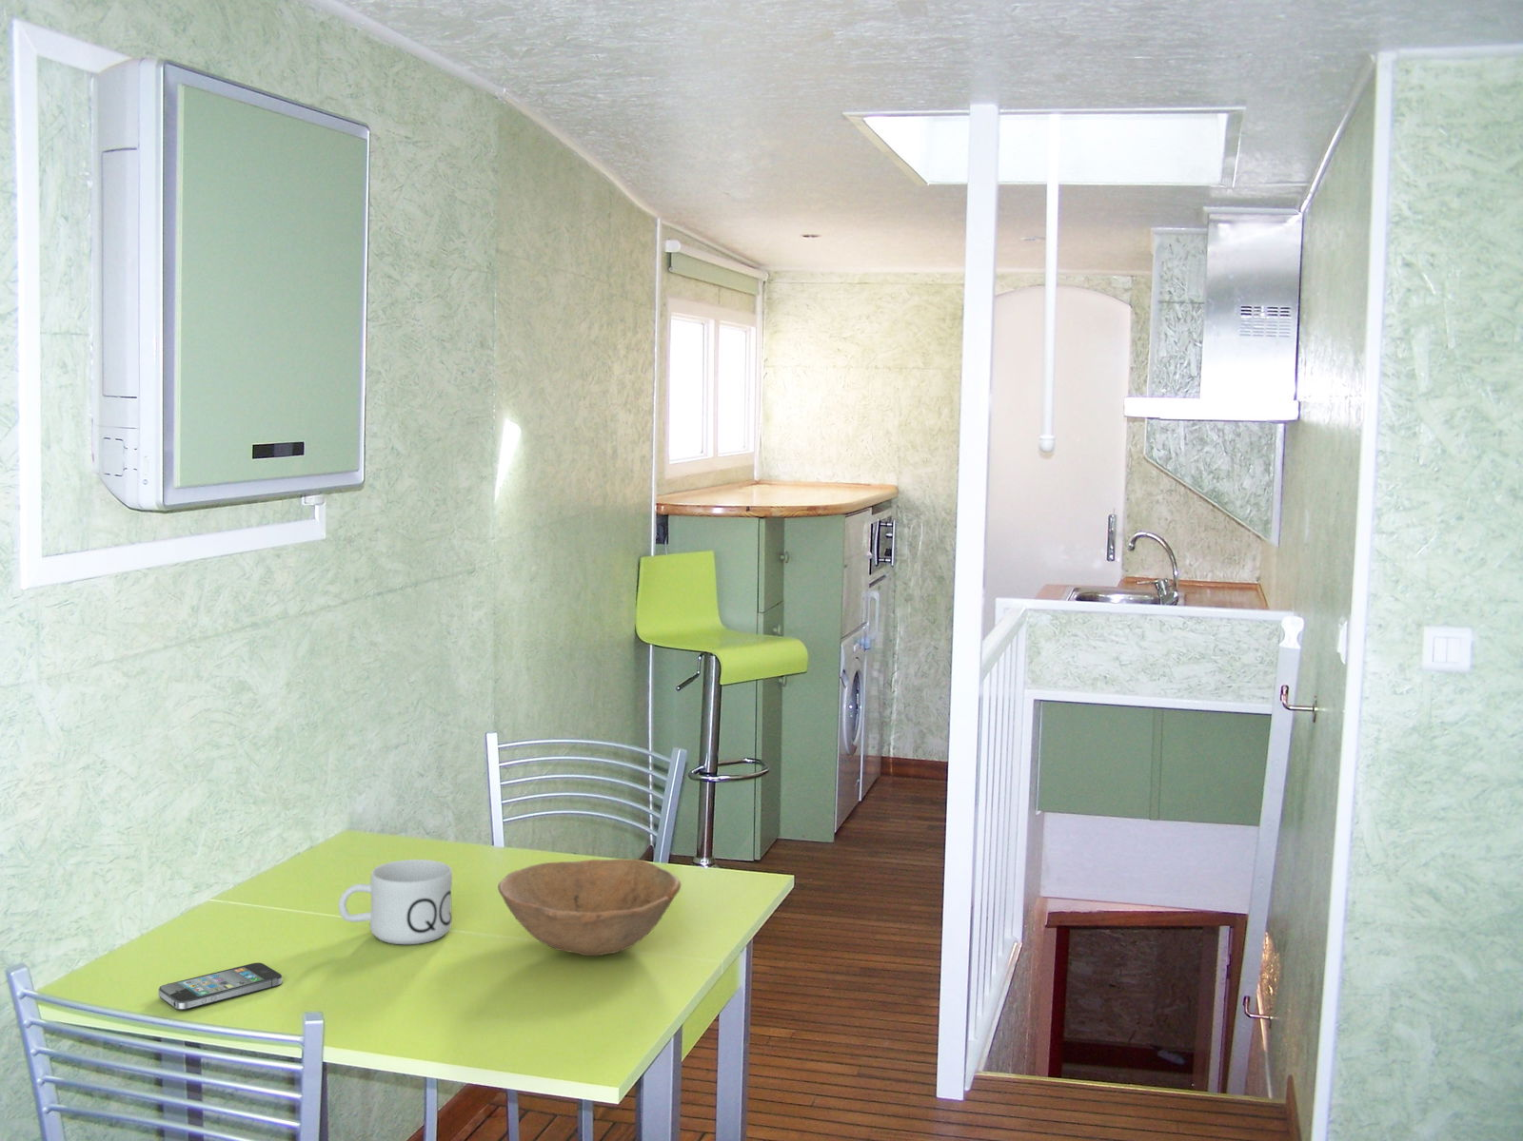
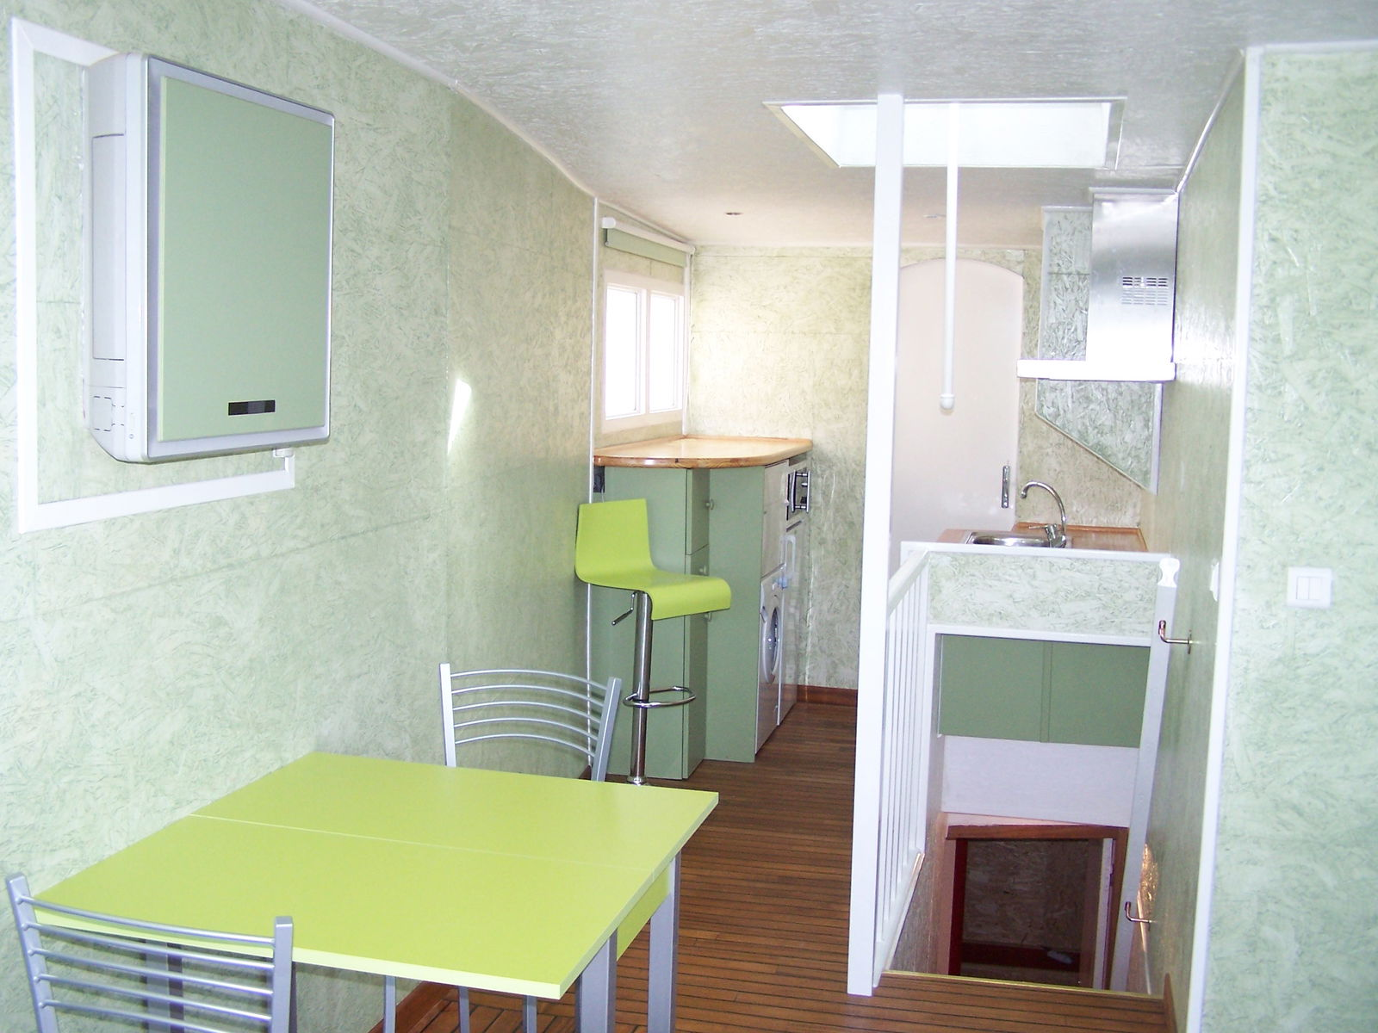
- mug (395, 902)
- bowl (589, 913)
- smartphone (221, 985)
